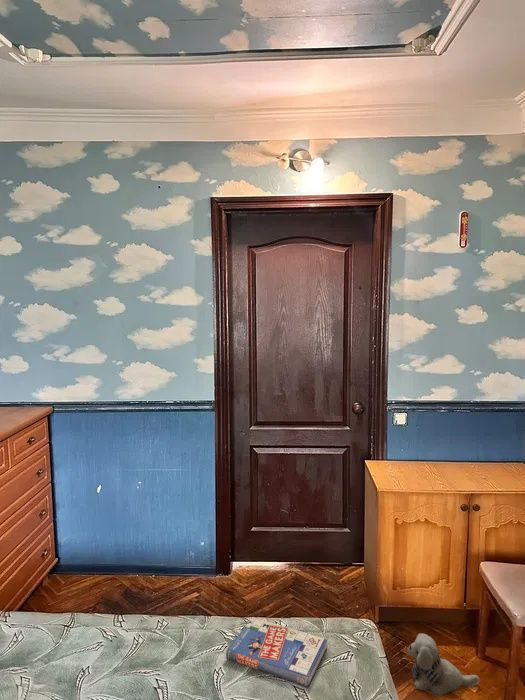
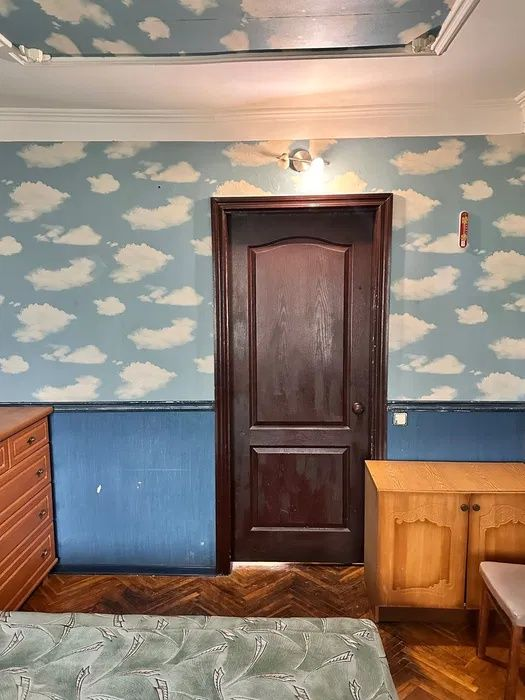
- book (277, 649)
- plush toy (443, 663)
